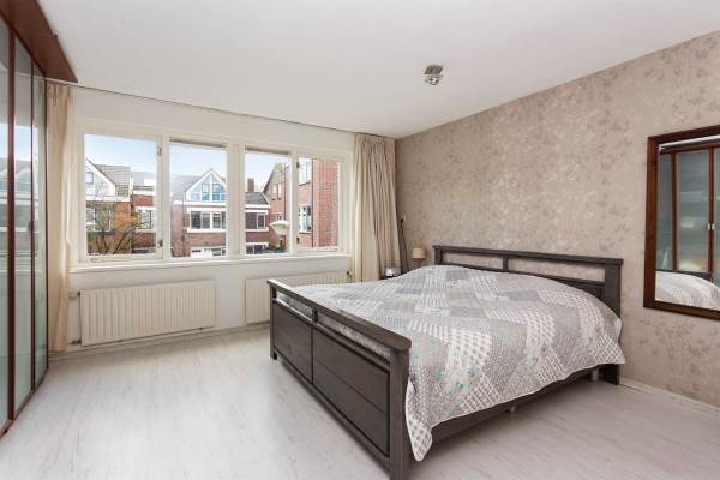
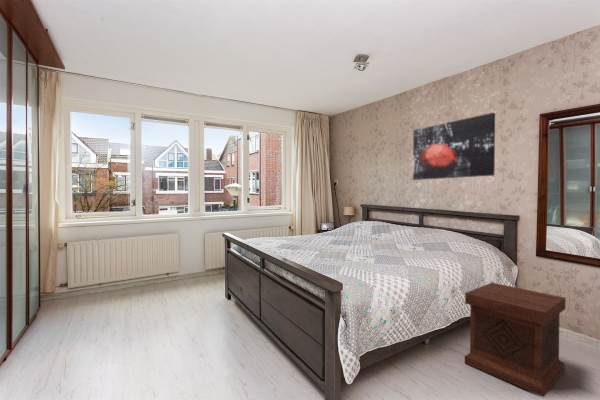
+ wall art (449, 150)
+ side table (513, 331)
